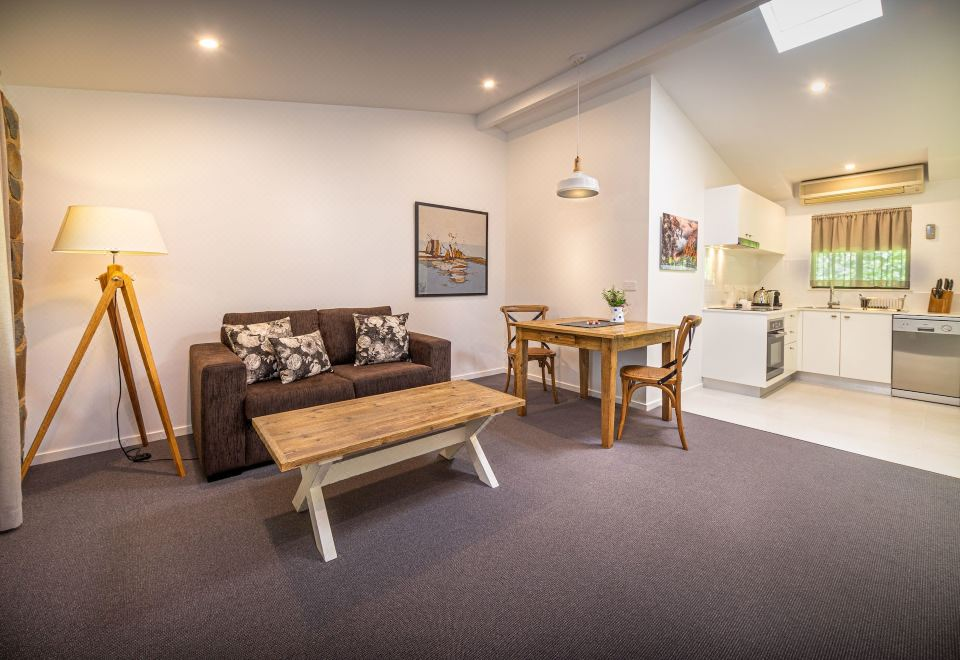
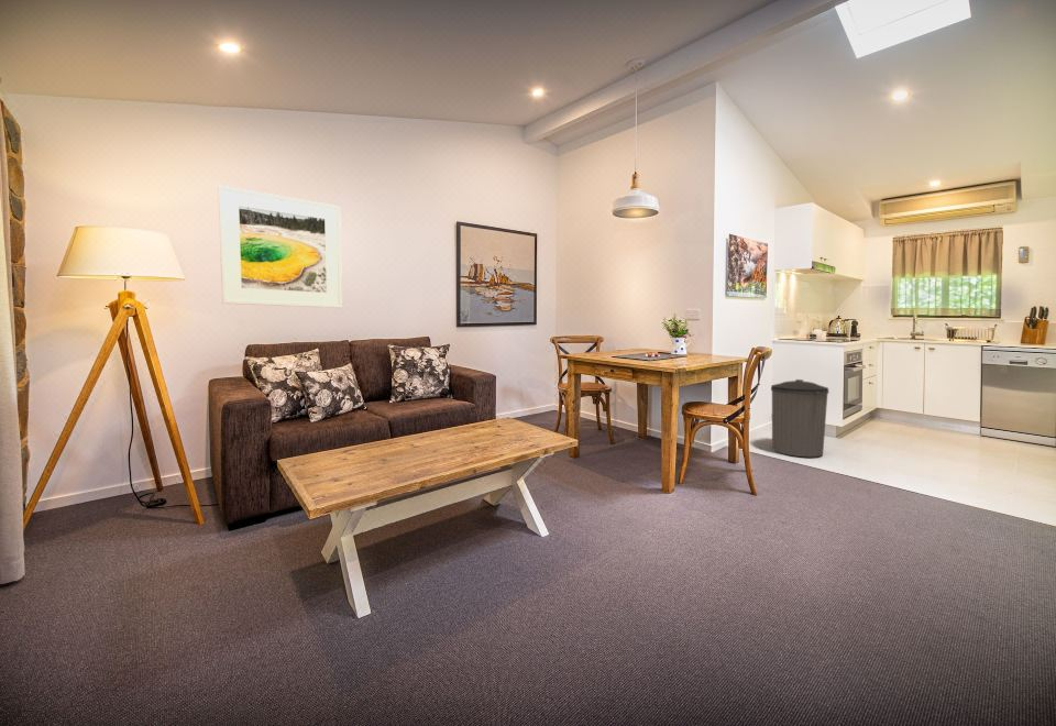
+ trash can (798, 415)
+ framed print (285, 251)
